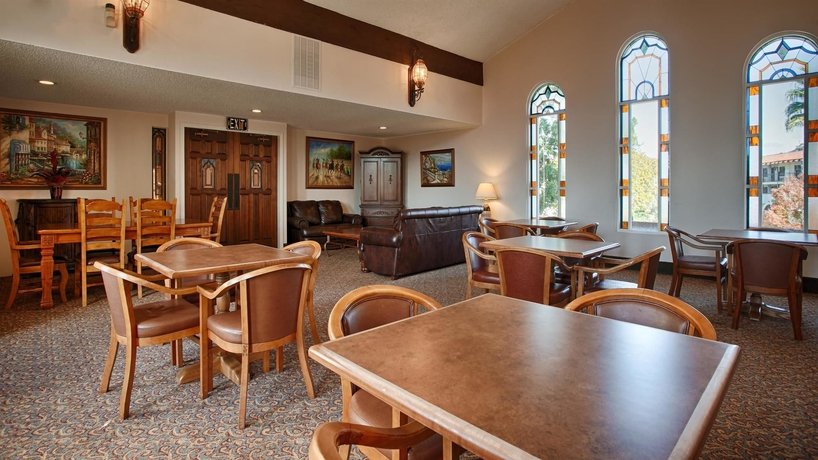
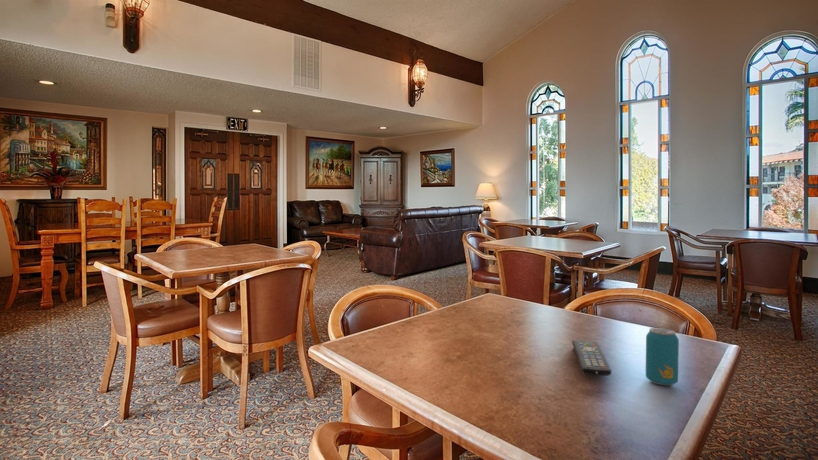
+ remote control (589, 355)
+ beverage can (661, 356)
